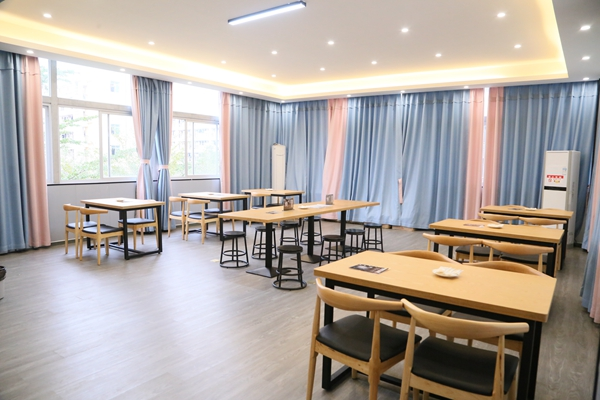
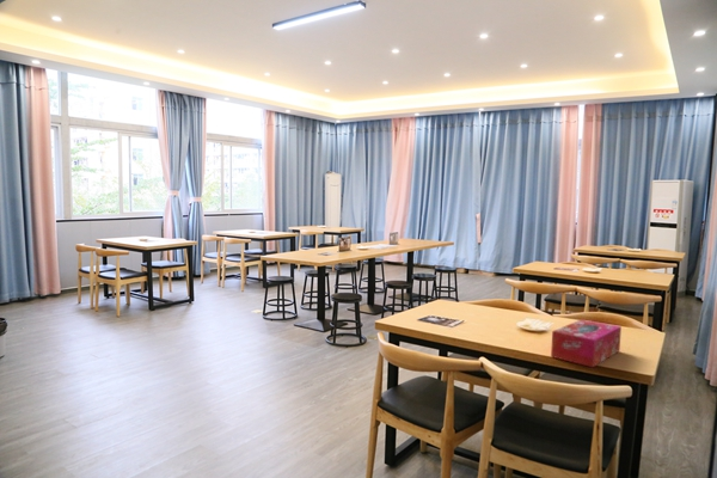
+ tissue box (587, 341)
